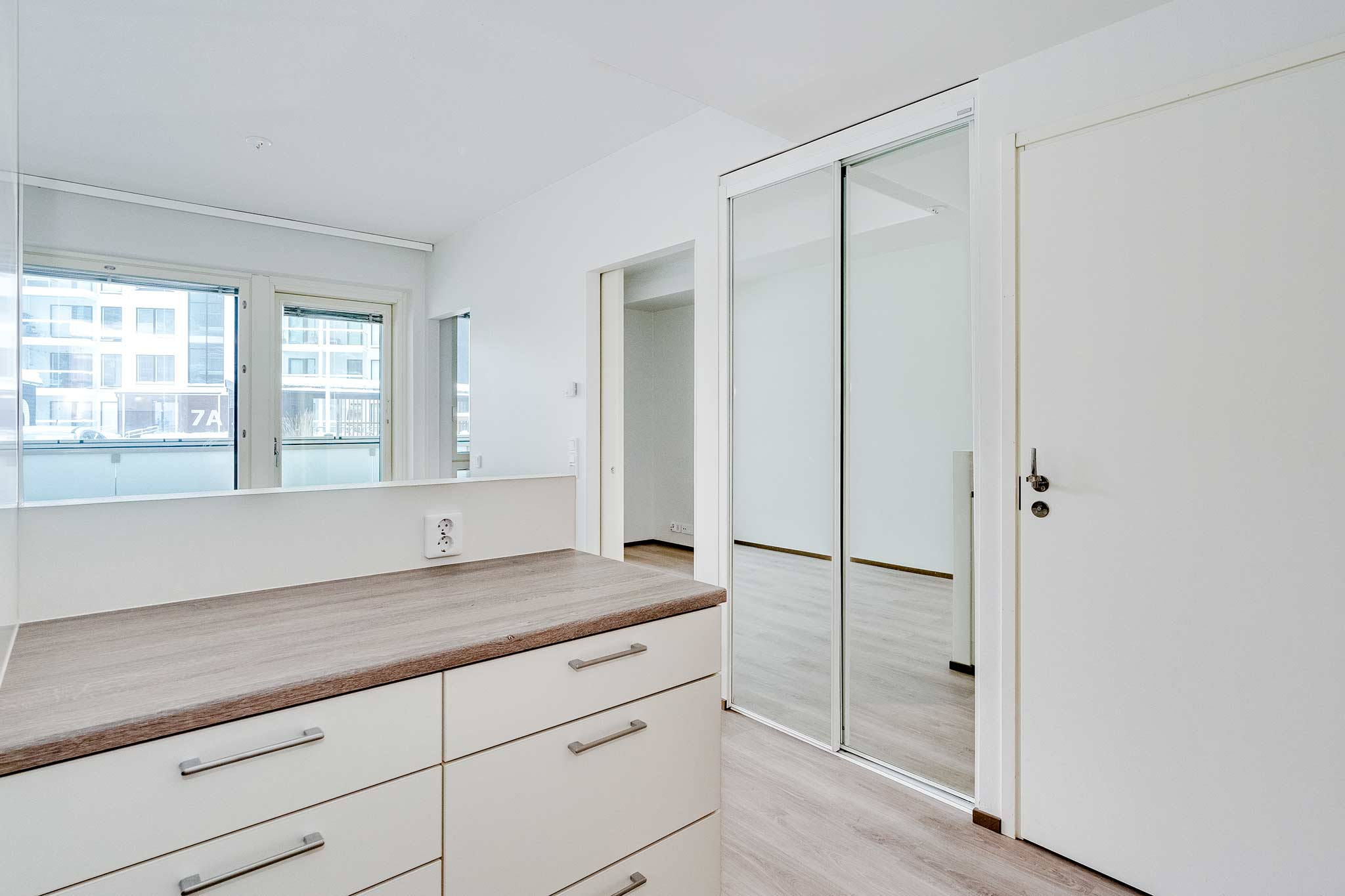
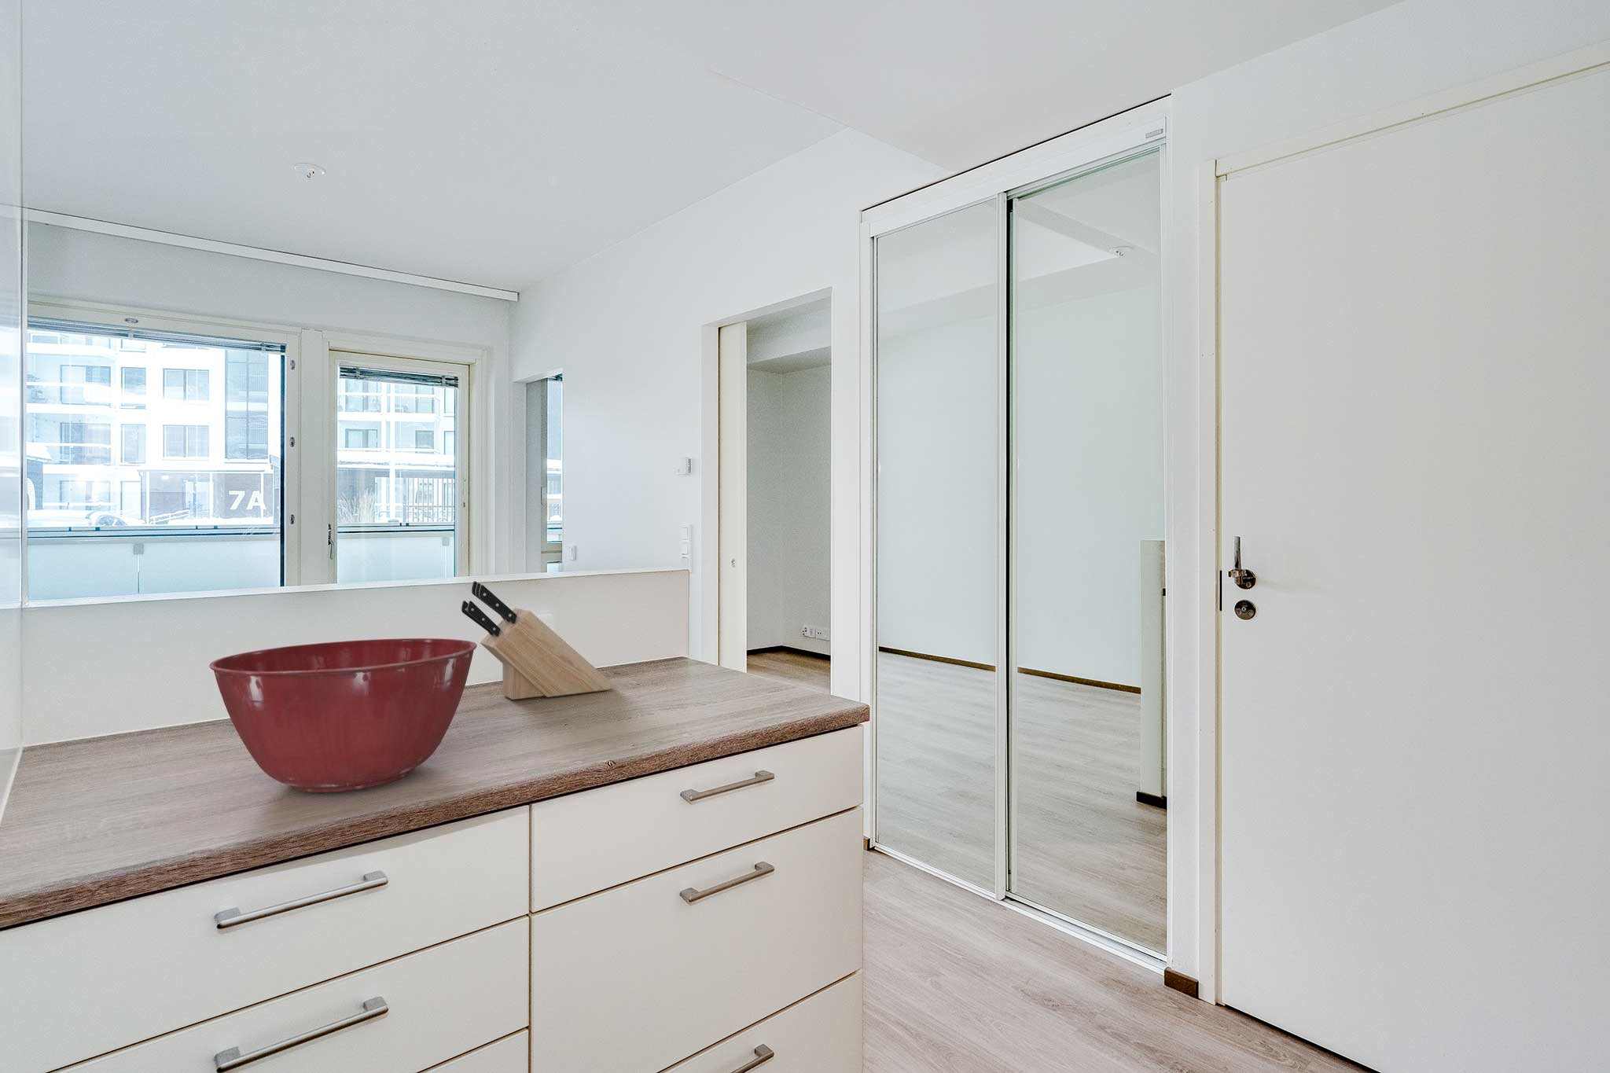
+ knife block (537, 637)
+ mixing bowl (352, 713)
